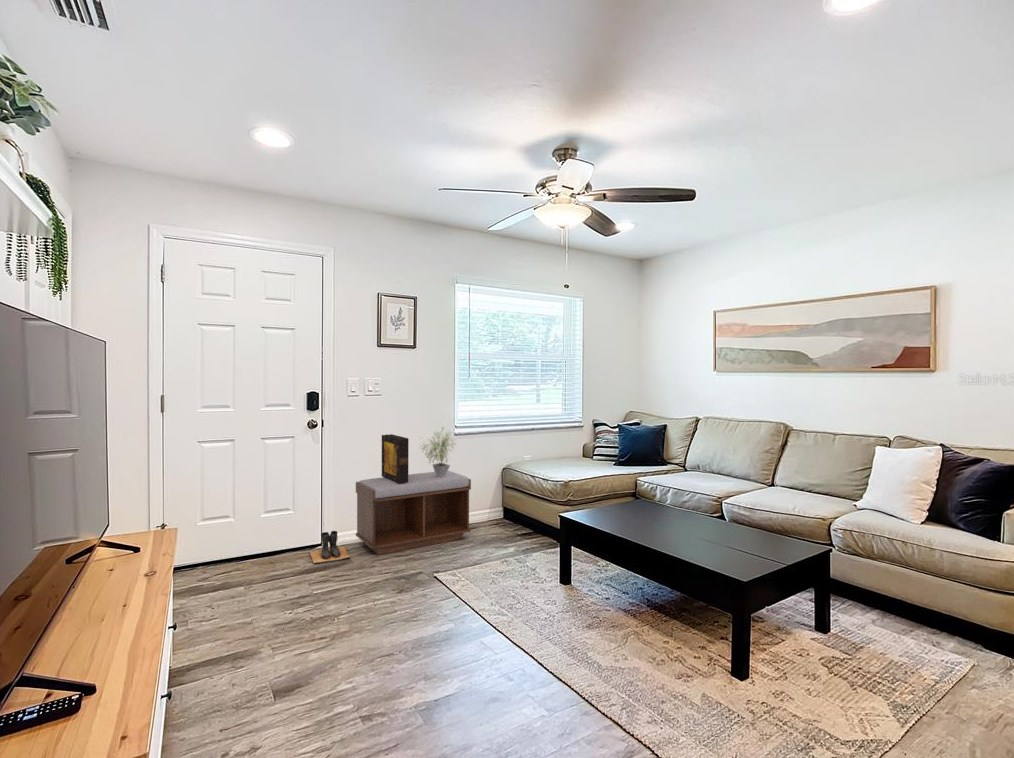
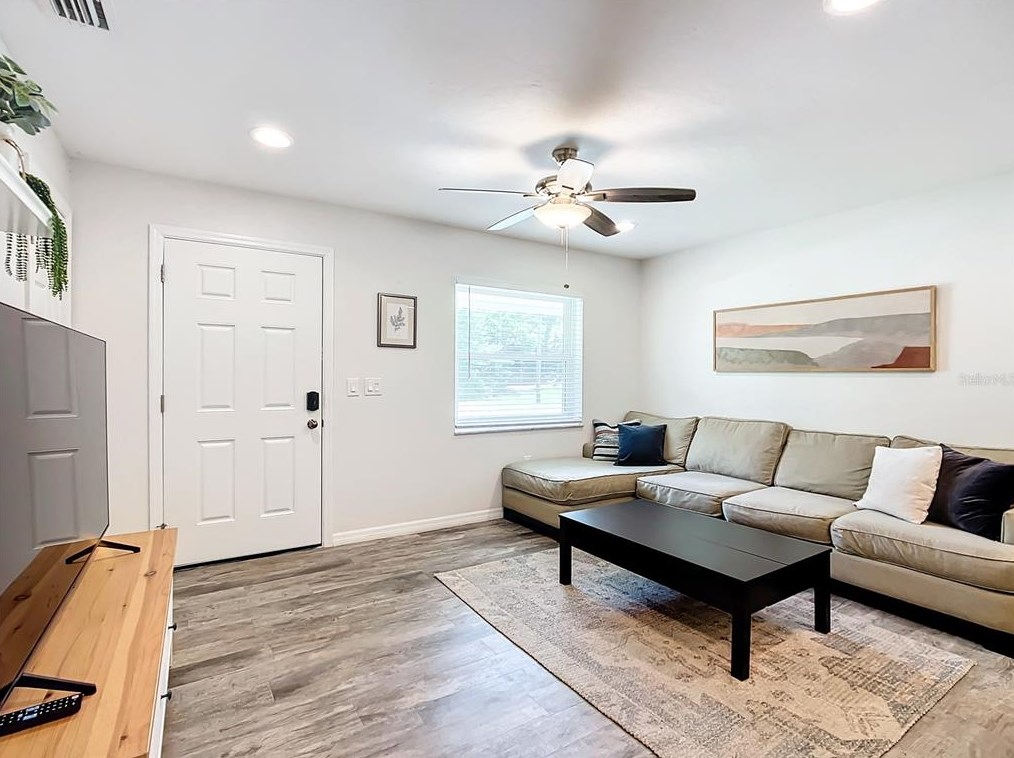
- bench (414, 508)
- potted plant (436, 450)
- decorative box (394, 457)
- boots (330, 544)
